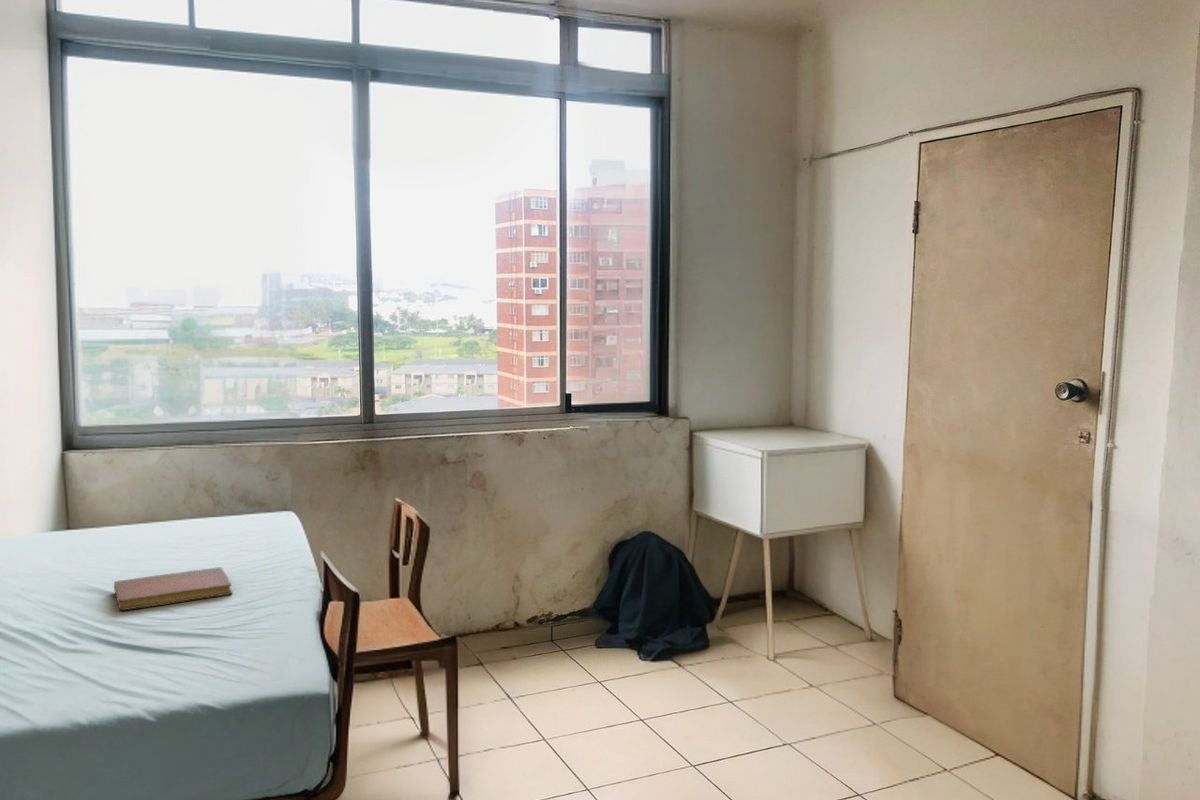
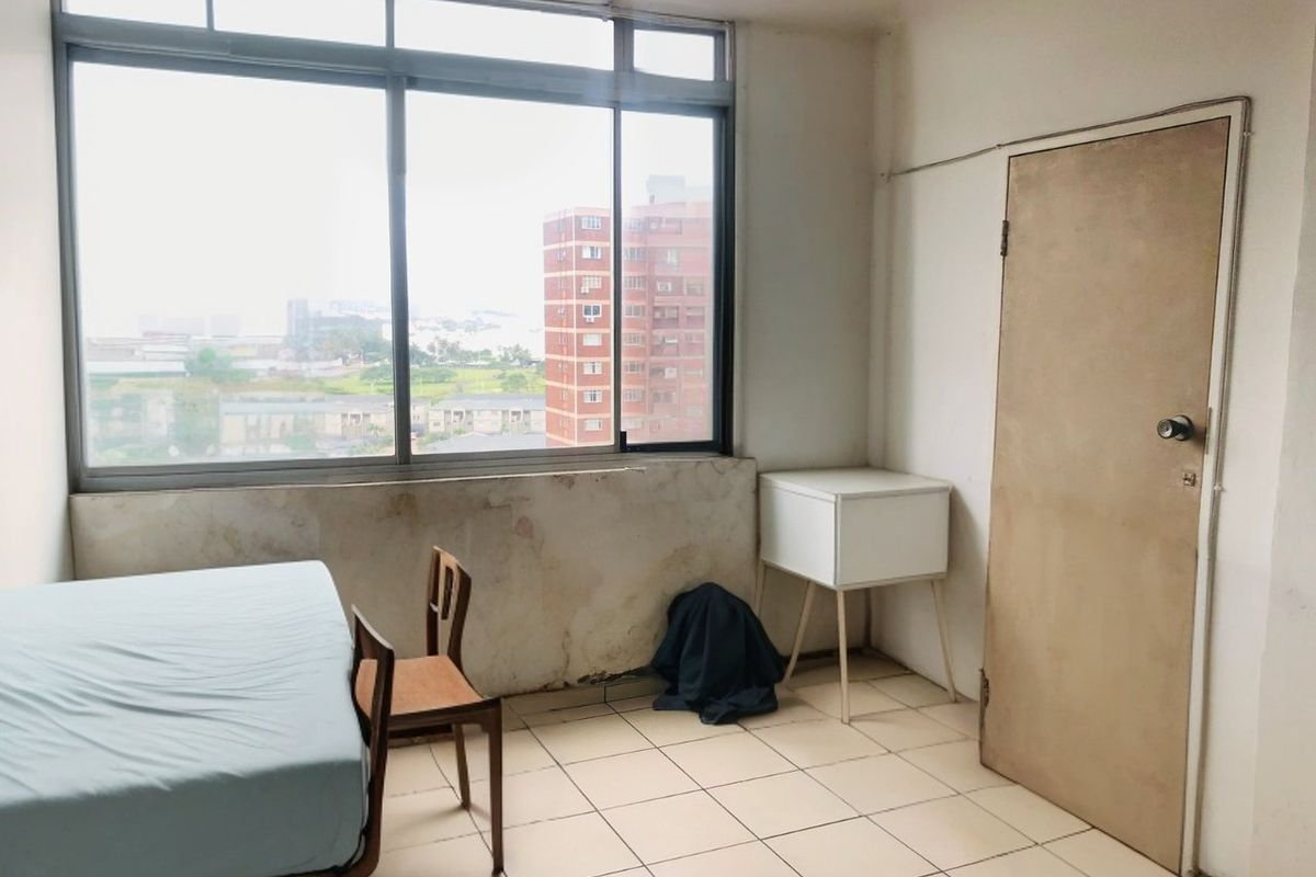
- notebook (173, 587)
